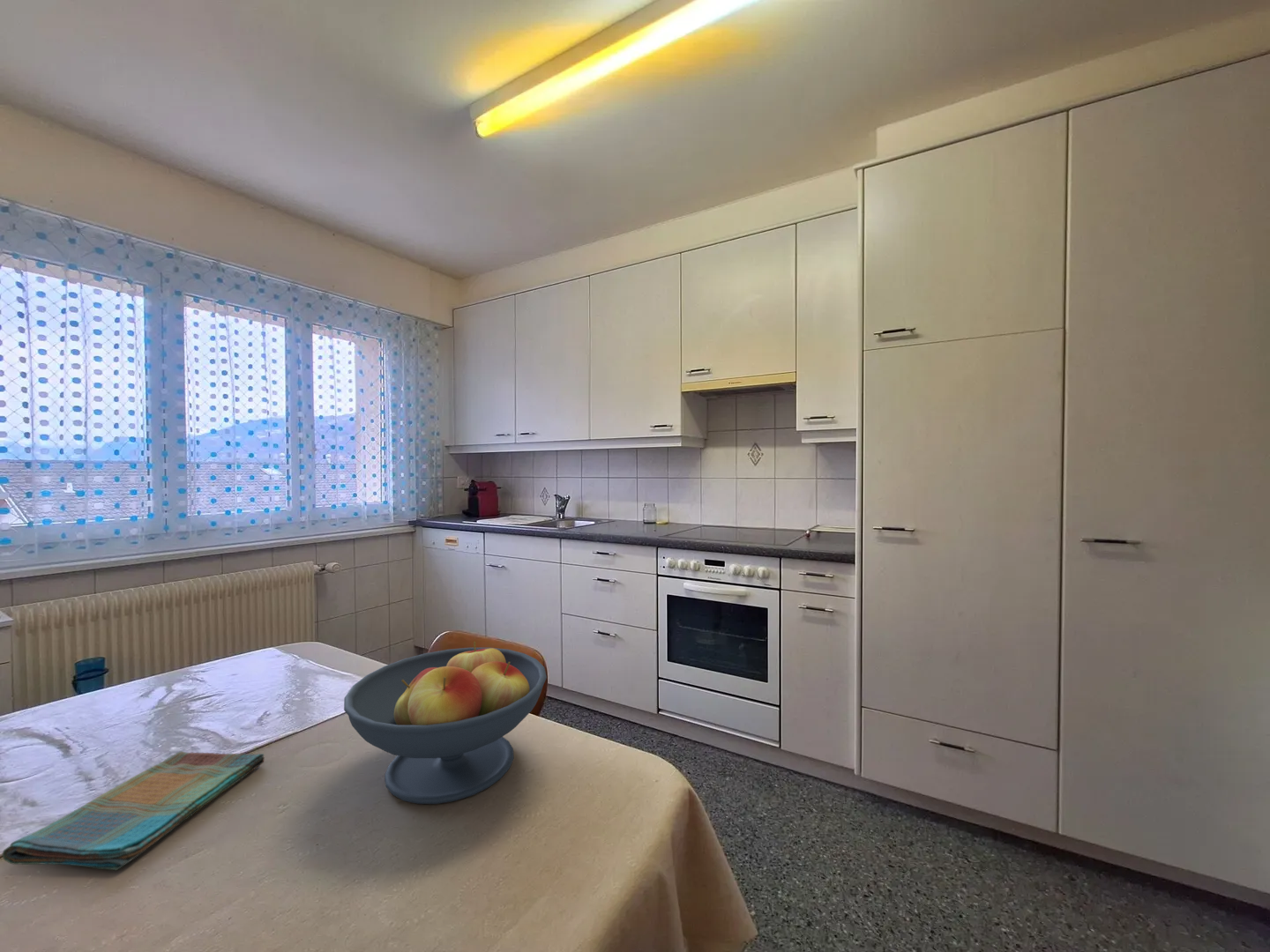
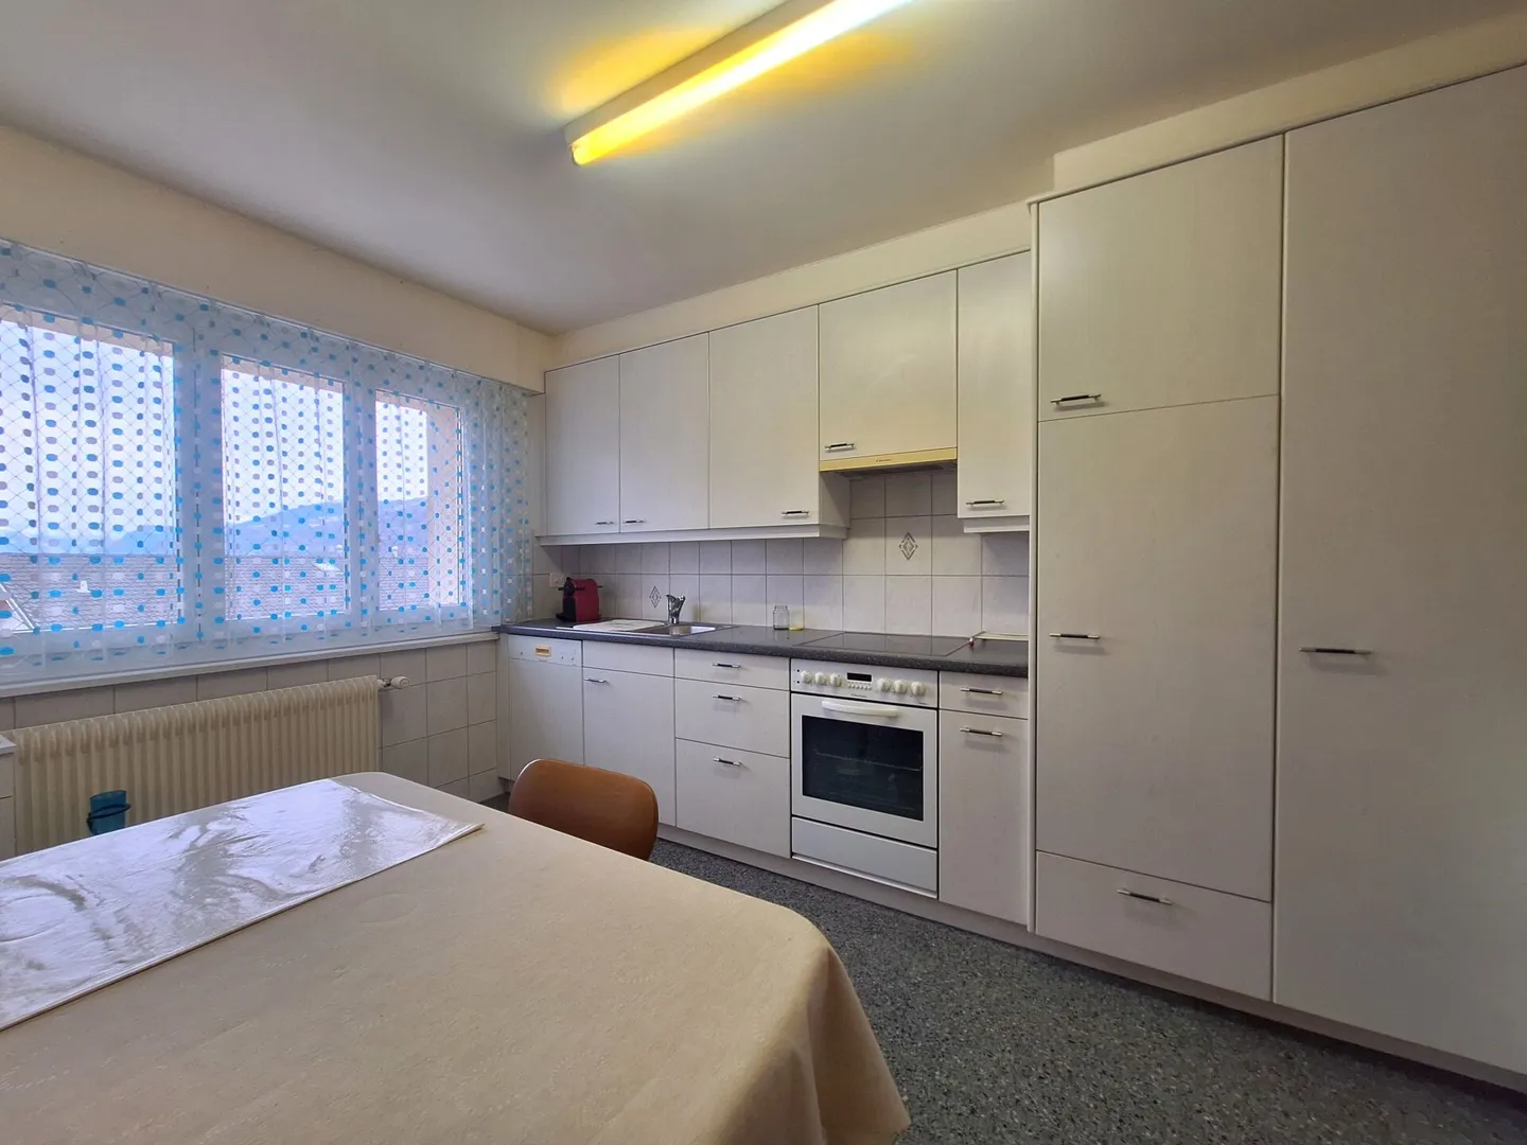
- fruit bowl (452, 707)
- dish towel (152, 799)
